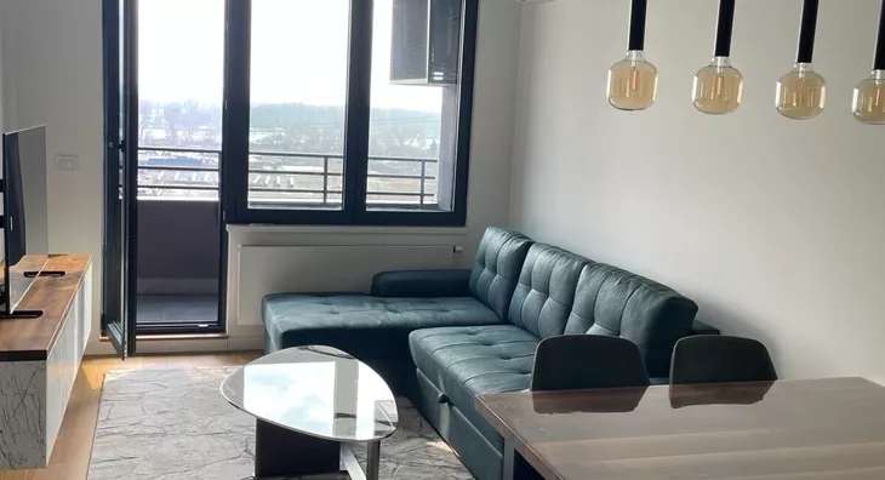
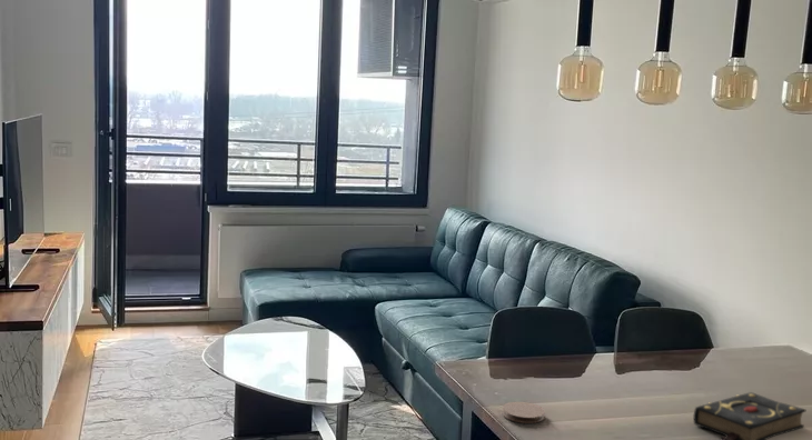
+ coaster (523, 412)
+ book (745, 417)
